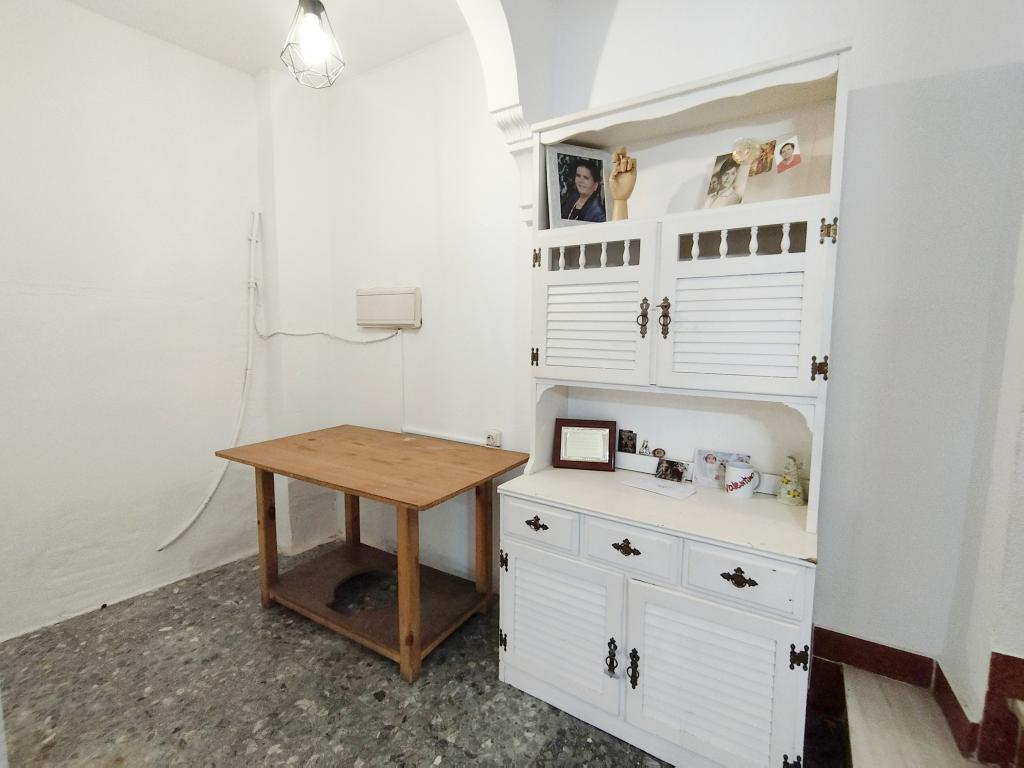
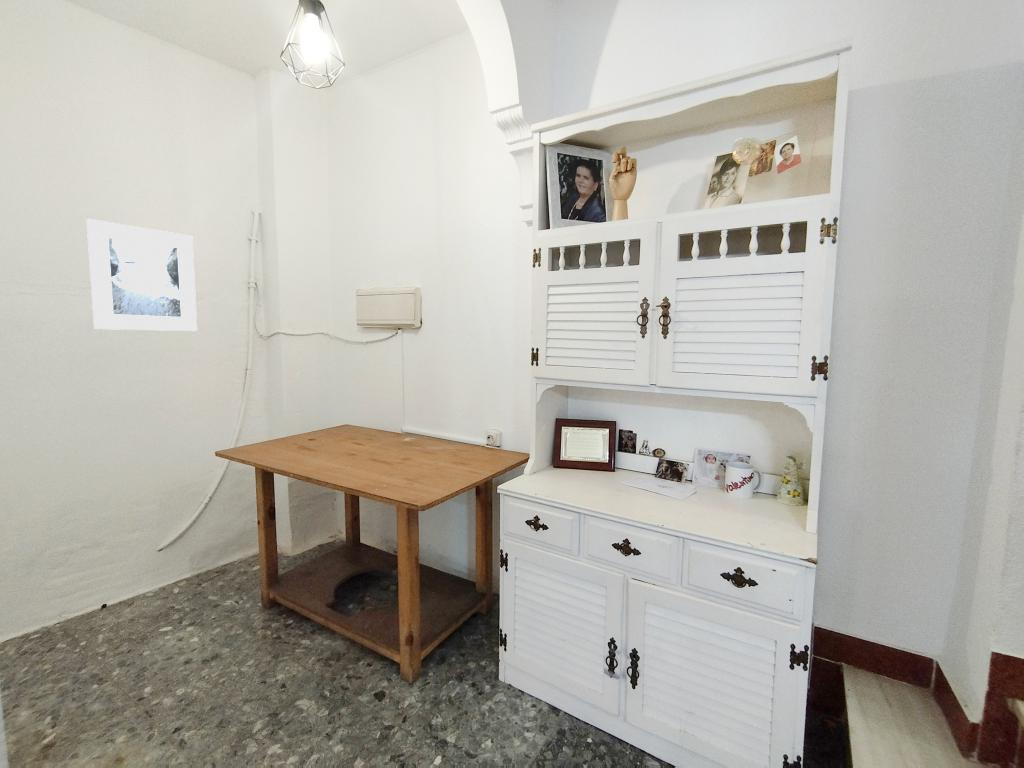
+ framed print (146, 279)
